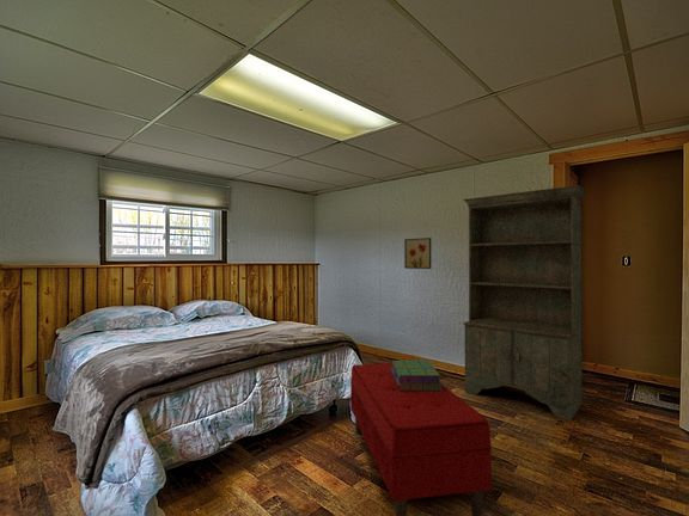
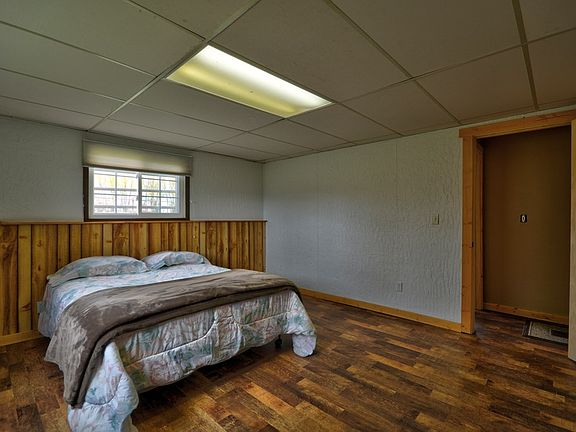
- bookshelf (520, 296)
- bench (406, 426)
- stack of books (414, 374)
- wall art (417, 253)
